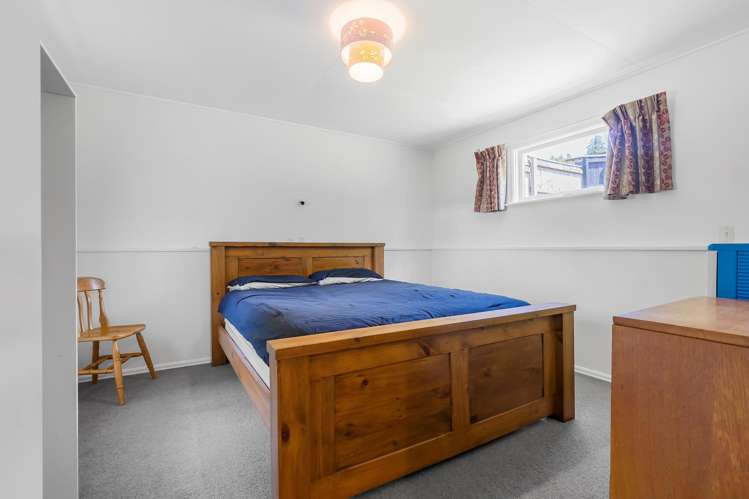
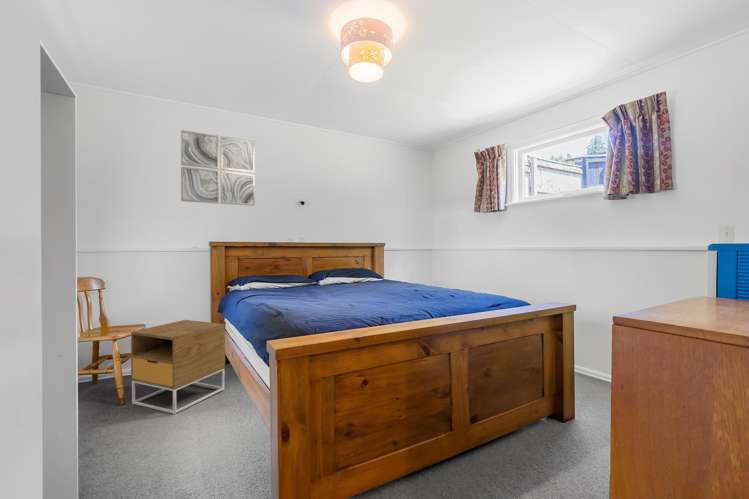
+ wall art (218, 170)
+ nightstand (180, 362)
